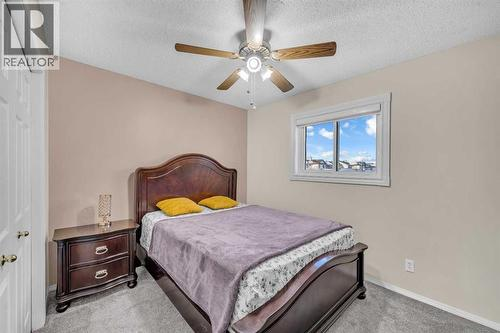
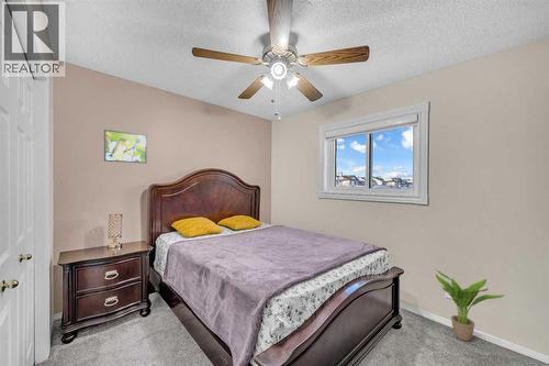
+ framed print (126, 146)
+ potted plant (463, 306)
